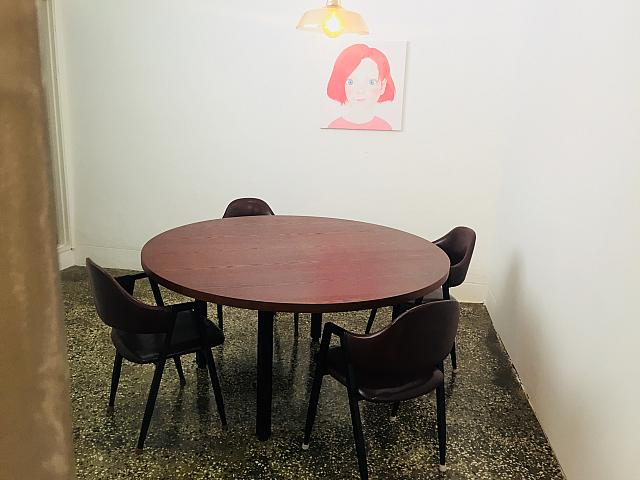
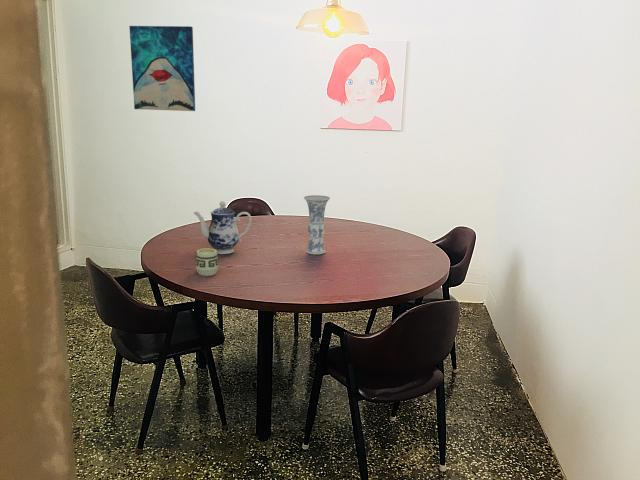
+ wall art (162, 69)
+ vase (316, 224)
+ cup (207, 262)
+ teapot (222, 226)
